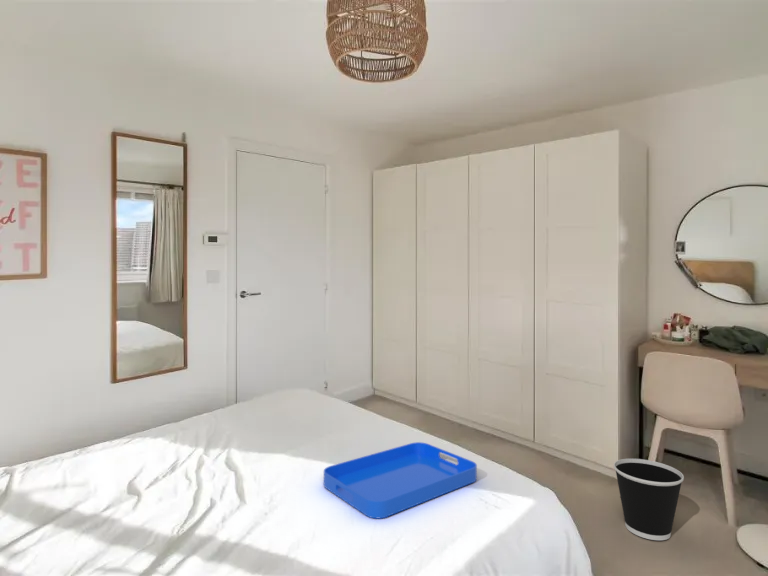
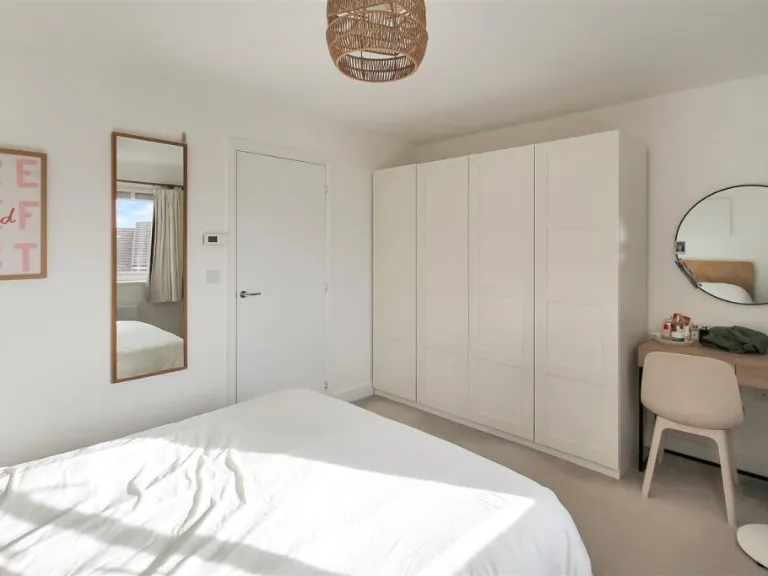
- serving tray (401, 474)
- wastebasket (647, 499)
